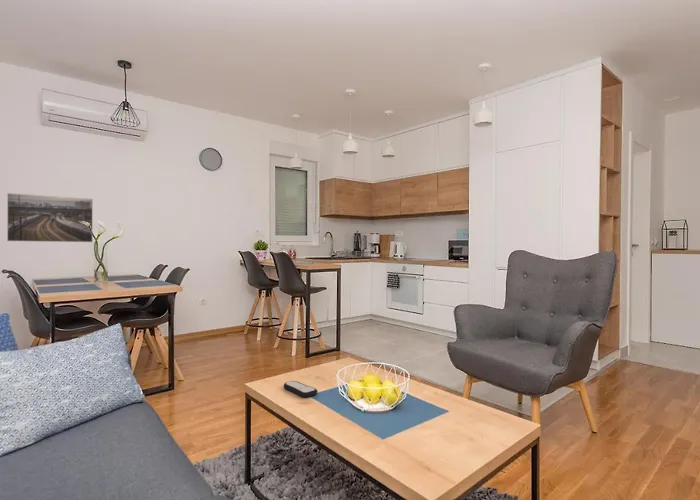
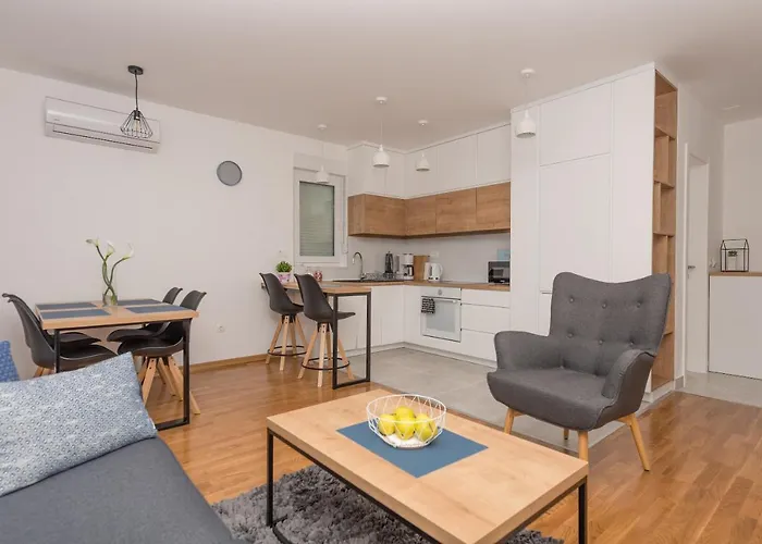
- remote control (299, 388)
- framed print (52, 219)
